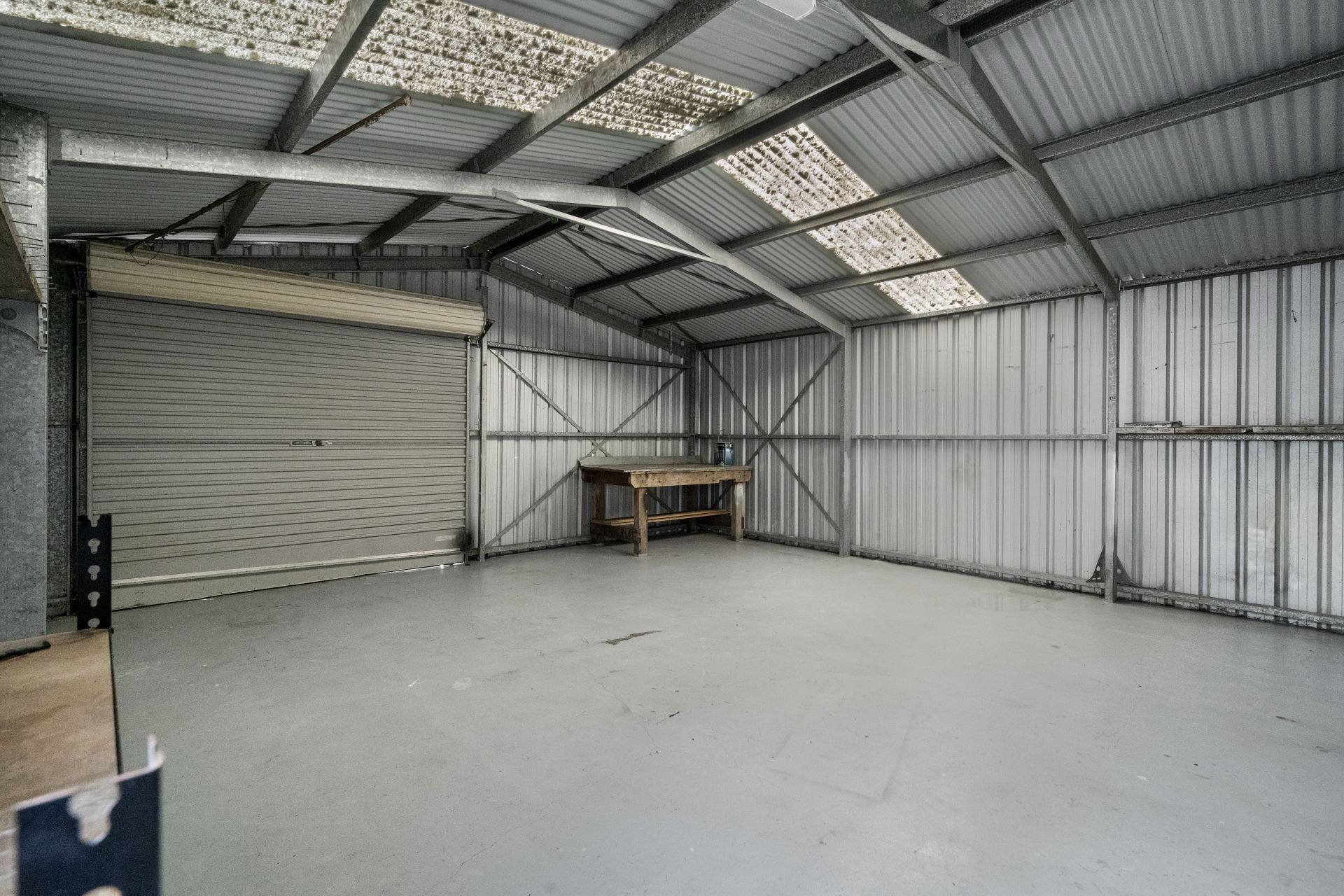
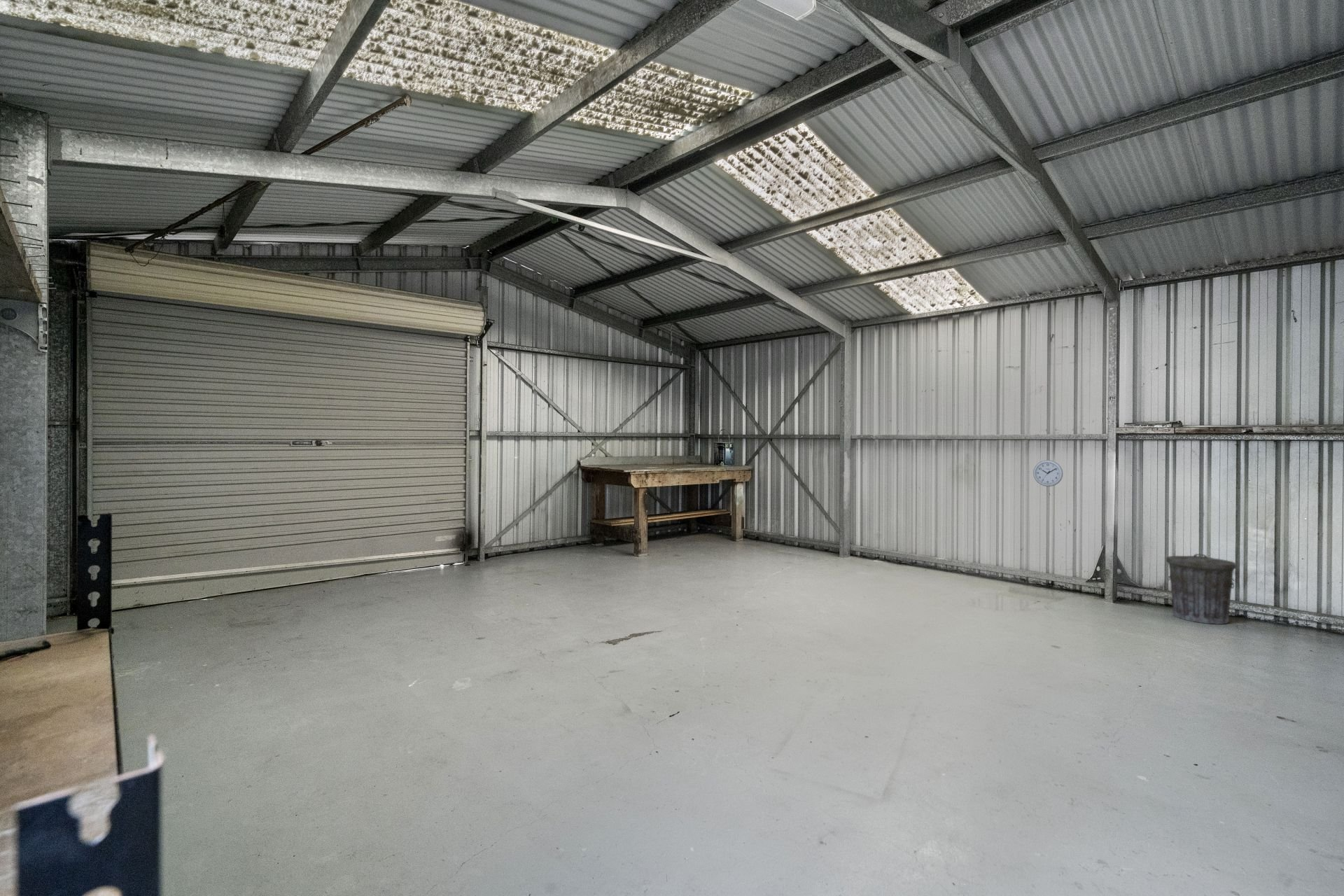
+ wall clock (1047, 473)
+ trash can (1200, 586)
